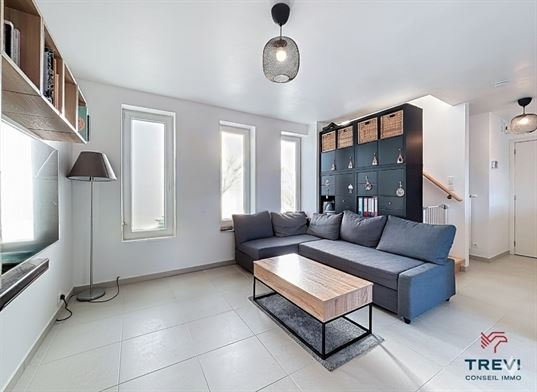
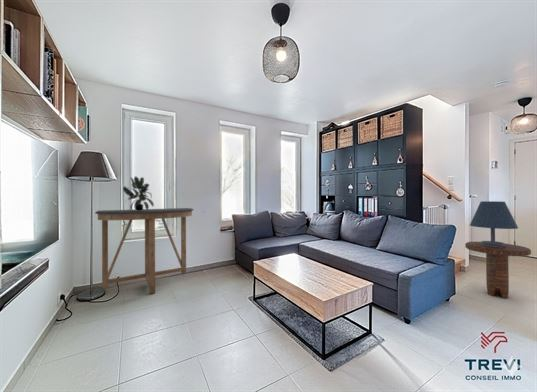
+ console table (149, 248)
+ table lamp (492, 223)
+ potted plant (141, 193)
+ side table (496, 270)
